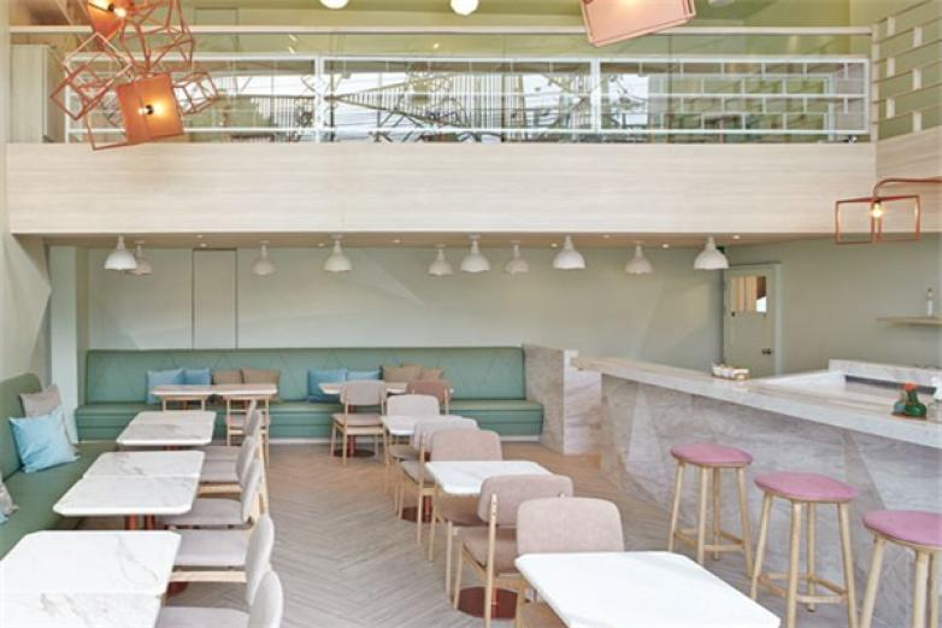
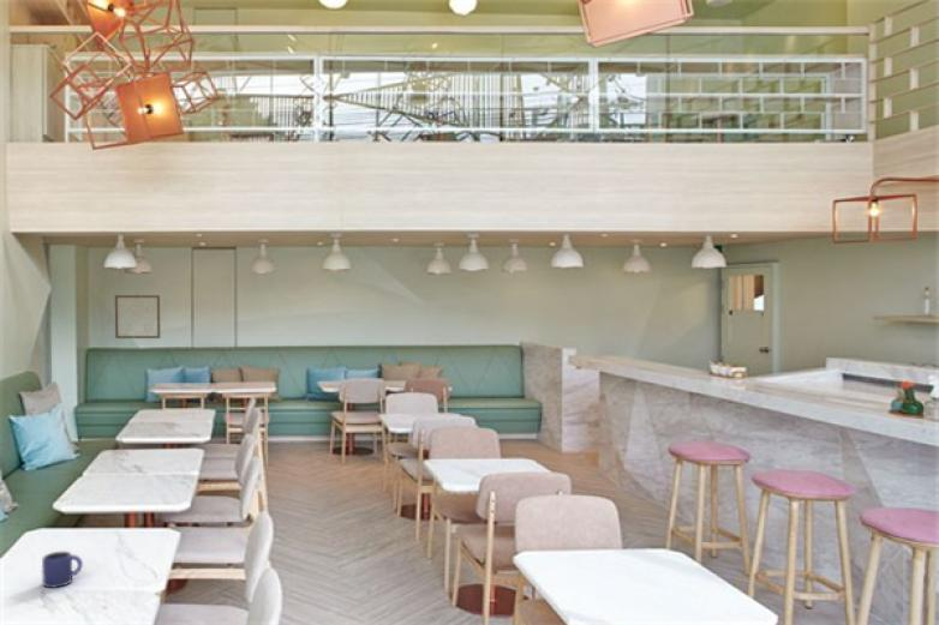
+ wall art (138, 315)
+ mug (62, 567)
